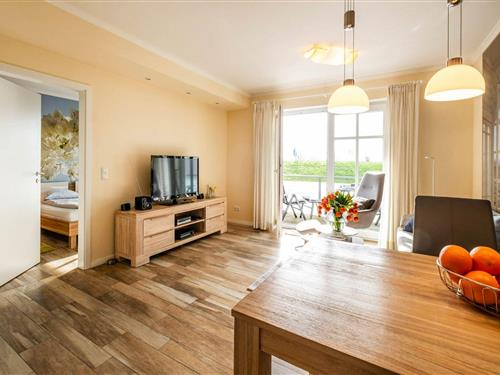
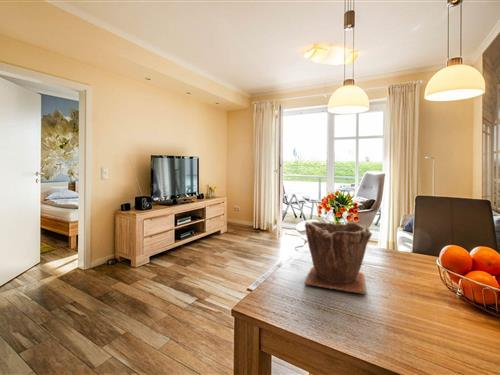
+ plant pot (335, 251)
